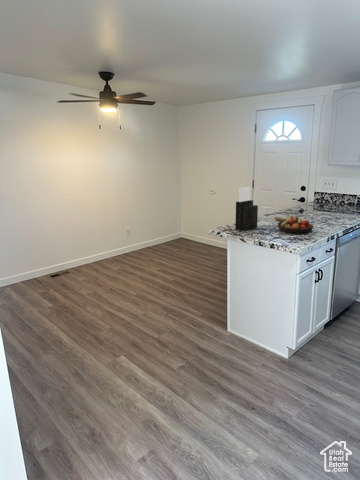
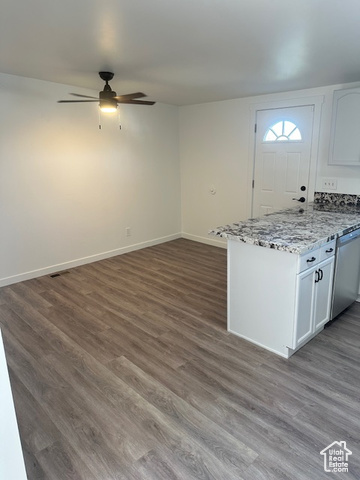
- knife block (248, 208)
- fruit bowl (294, 223)
